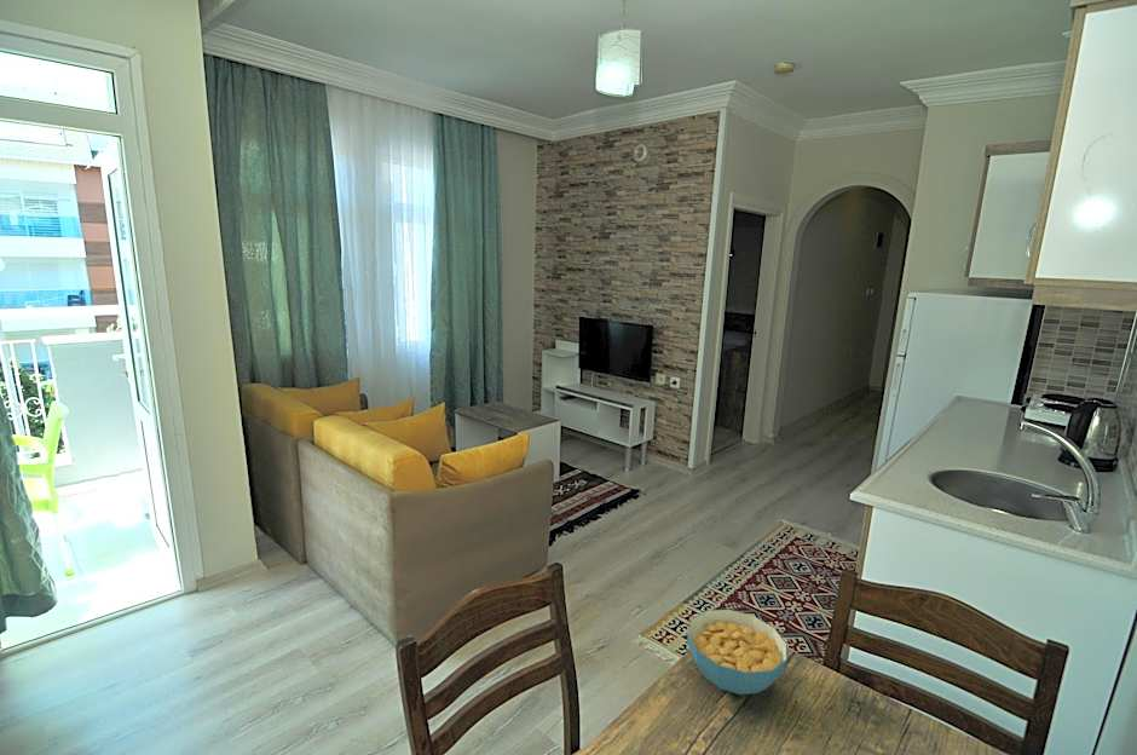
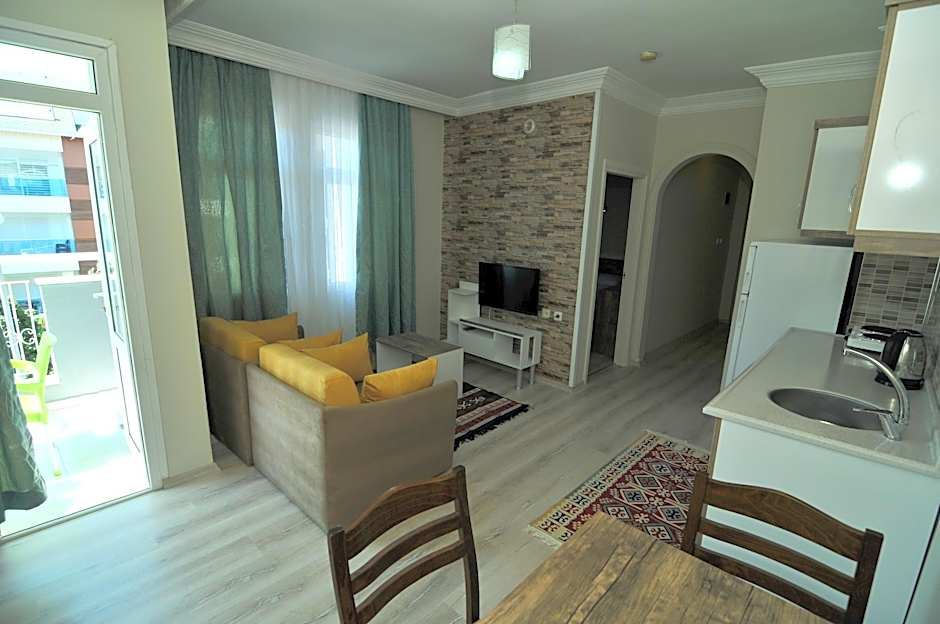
- cereal bowl (734, 659)
